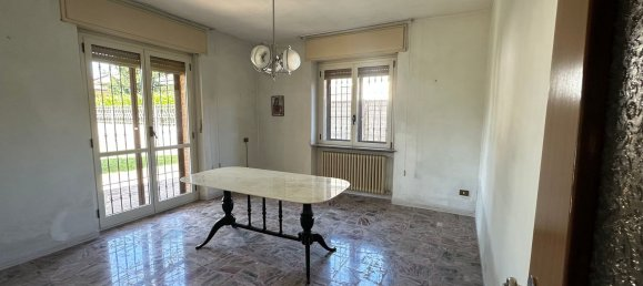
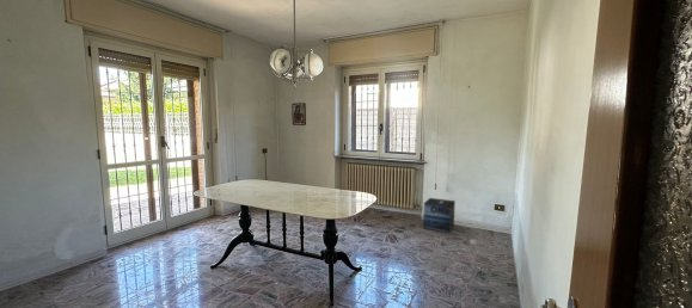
+ cardboard box (439, 214)
